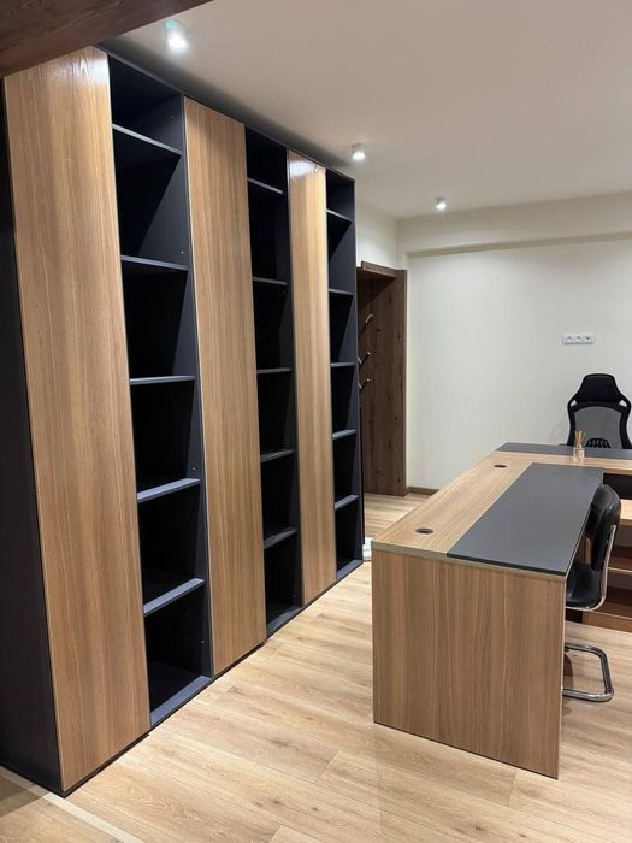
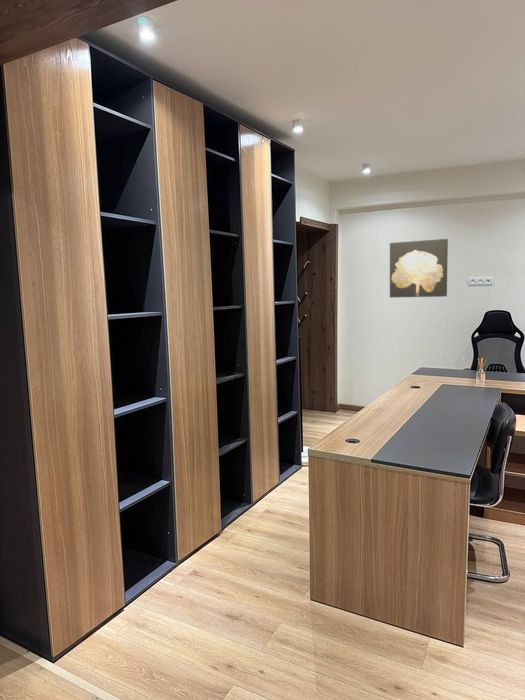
+ wall art (417, 269)
